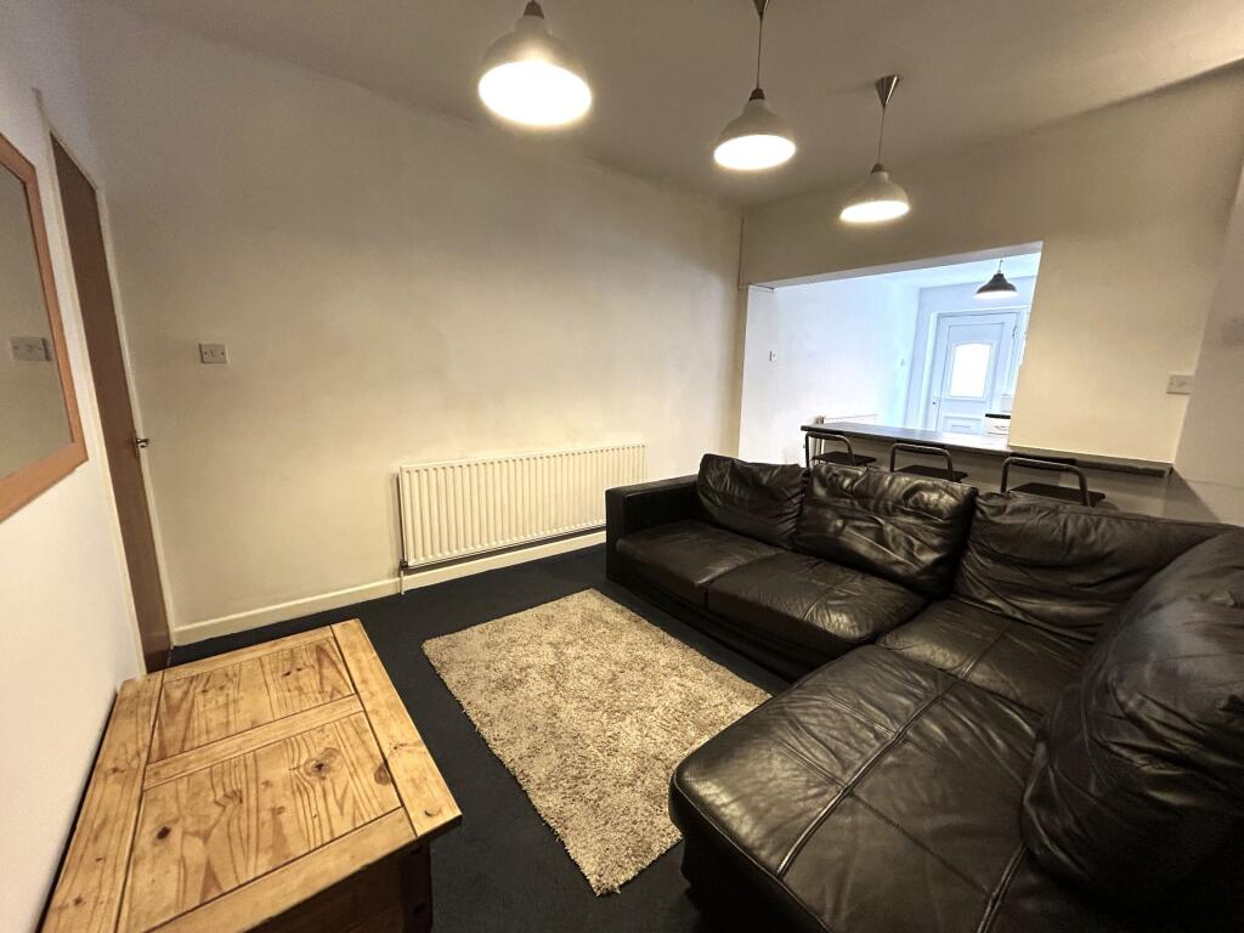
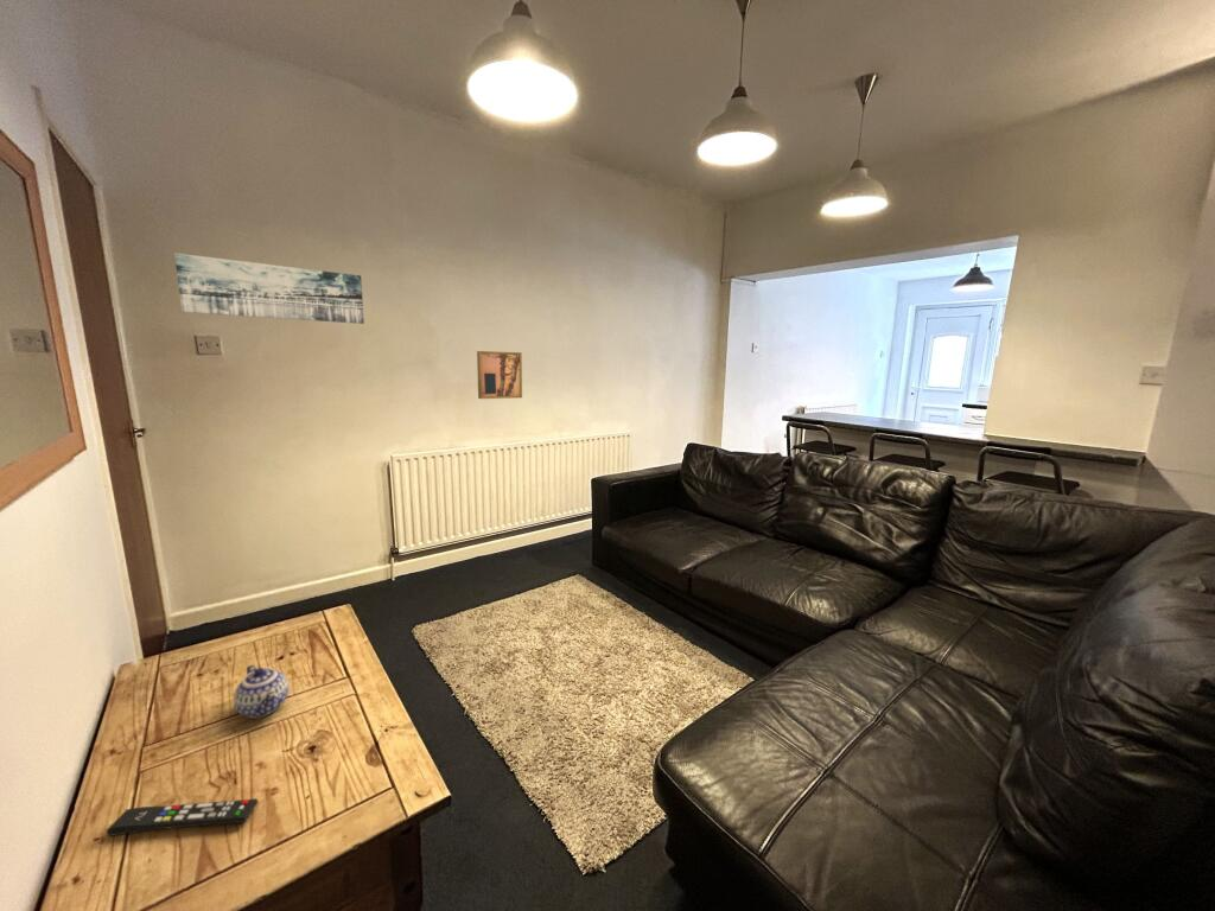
+ wall art (279, 292)
+ teapot (261, 688)
+ wall art (500, 375)
+ remote control (184, 816)
